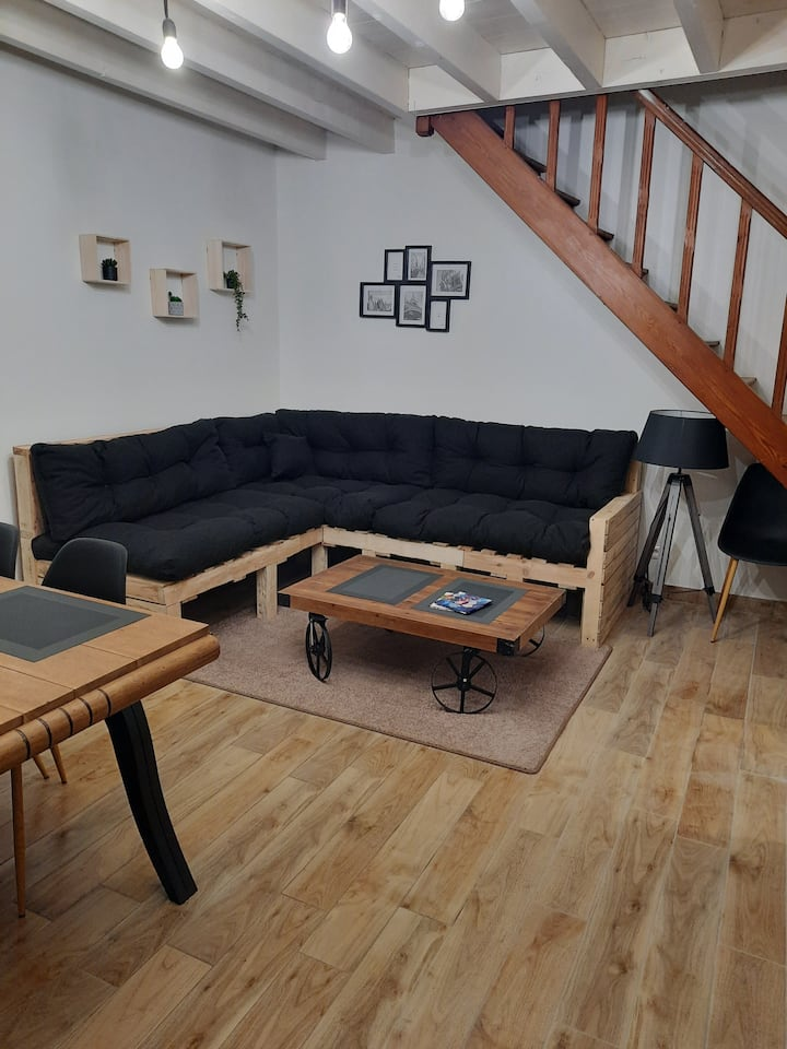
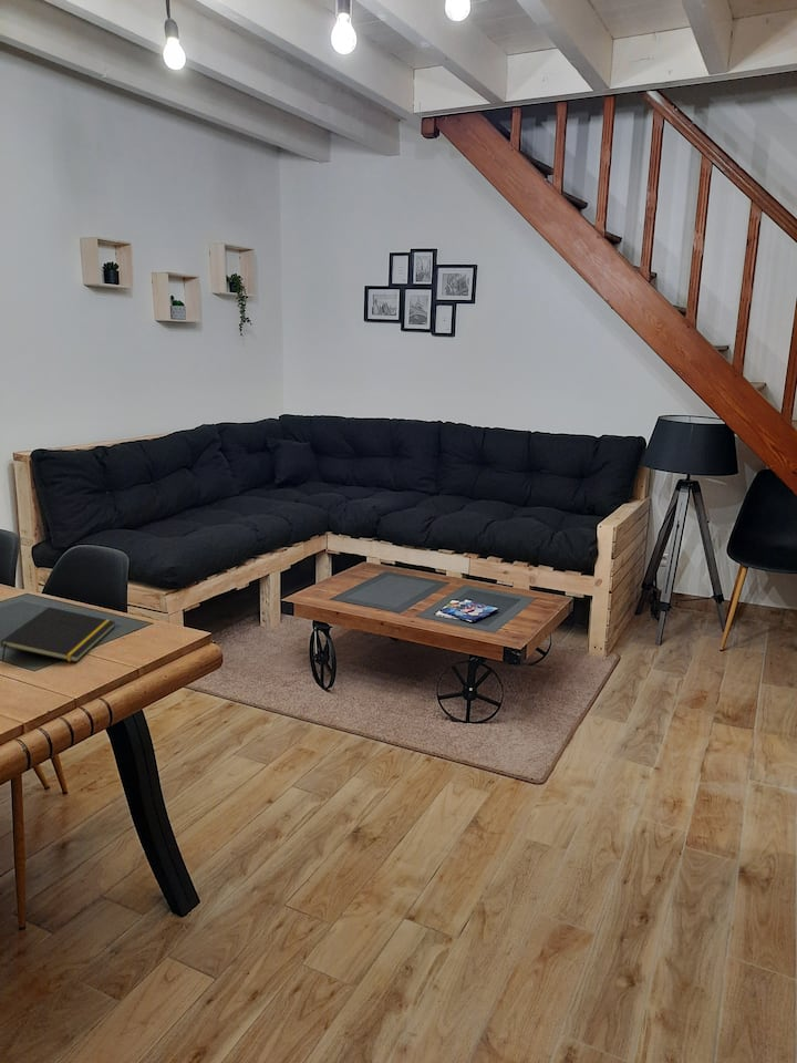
+ notepad (61, 632)
